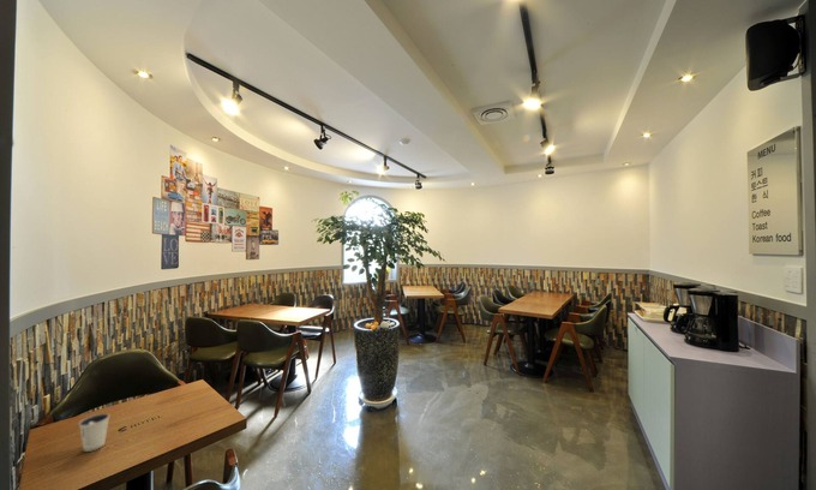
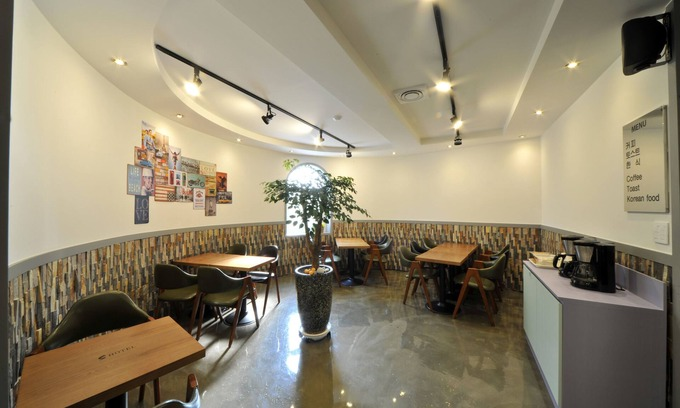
- dixie cup (94, 432)
